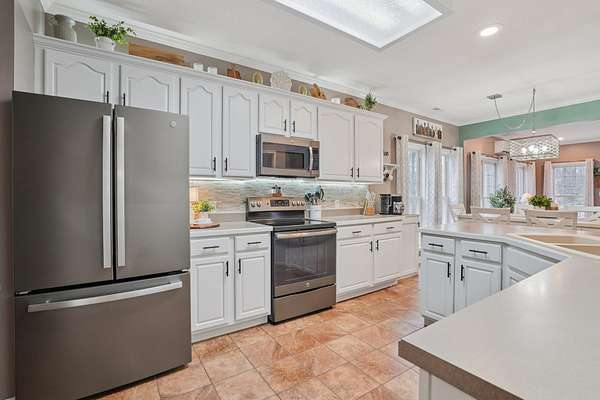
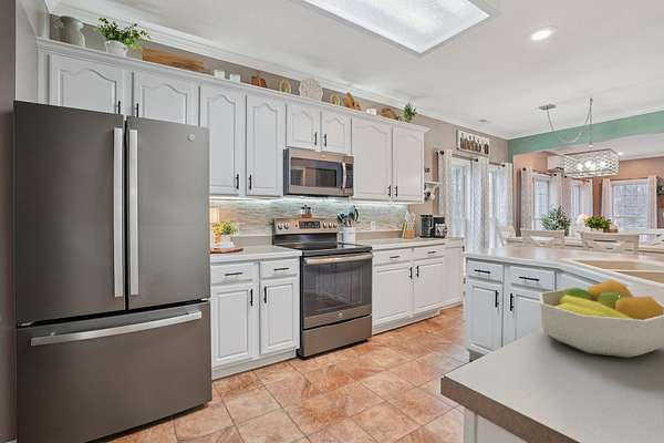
+ fruit bowl (599, 311)
